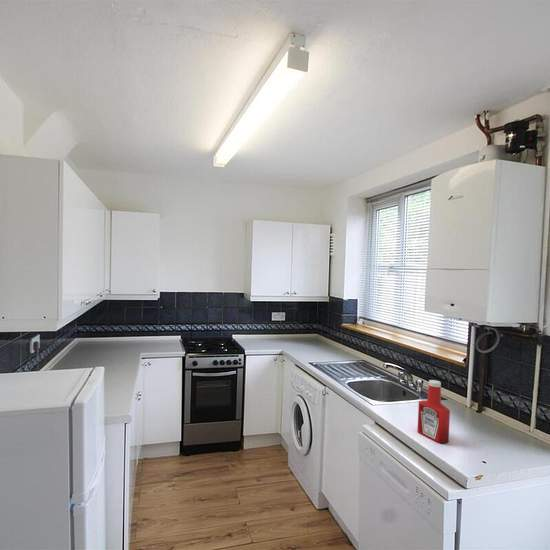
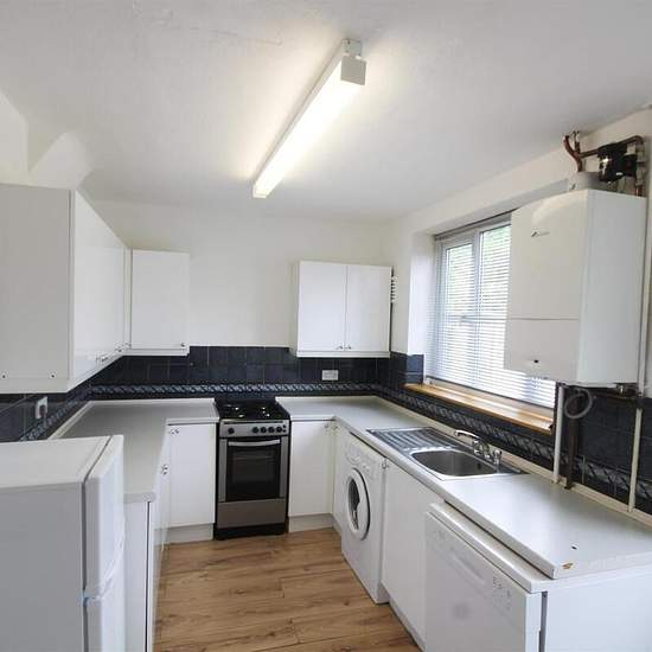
- soap bottle (433, 408)
